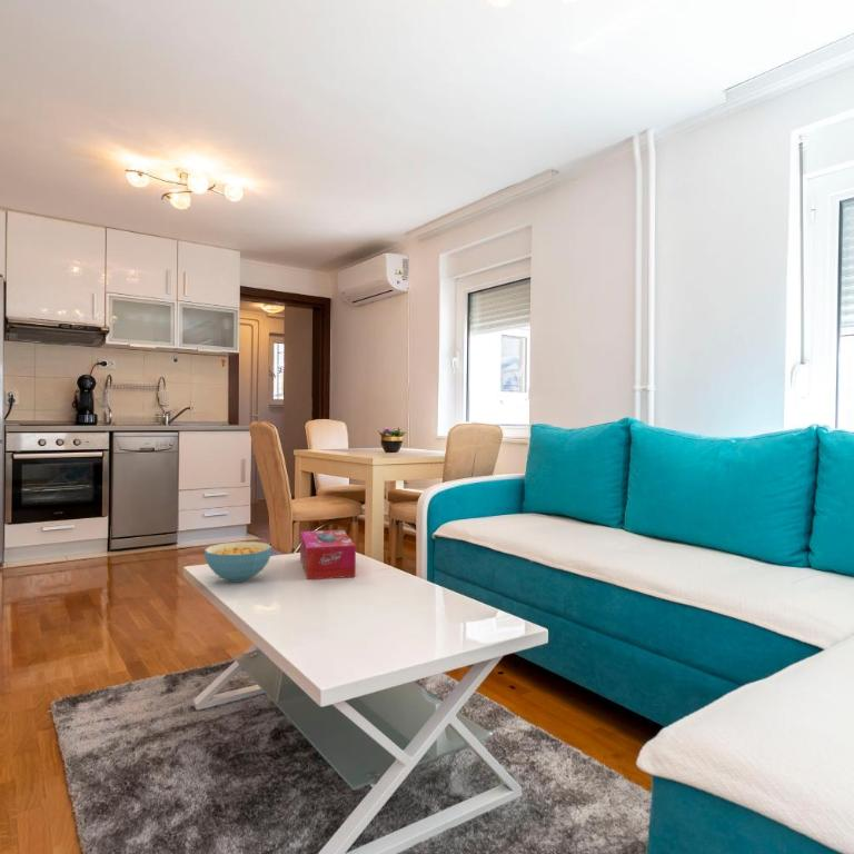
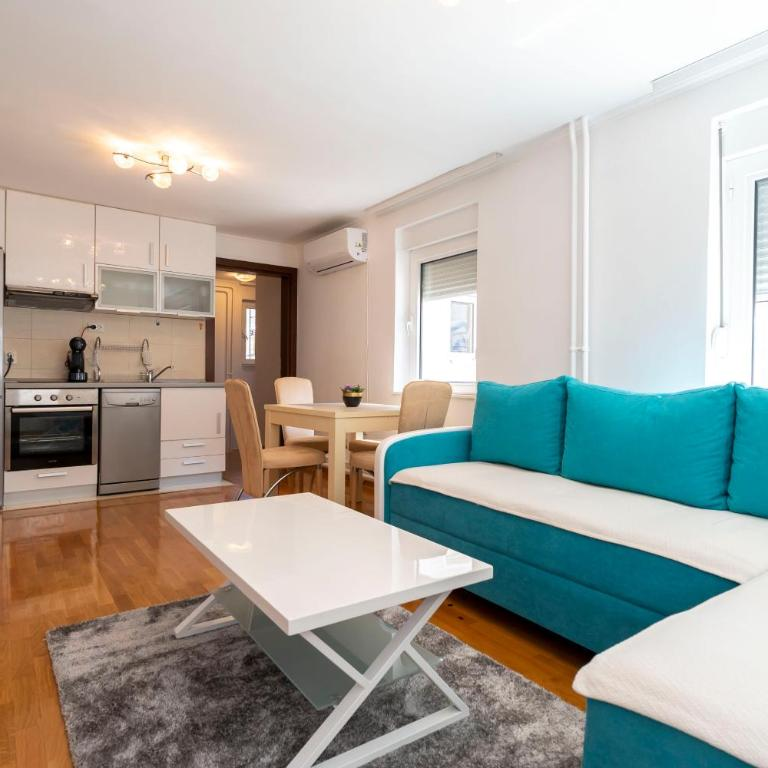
- cereal bowl (238, 564)
- tissue box (326, 553)
